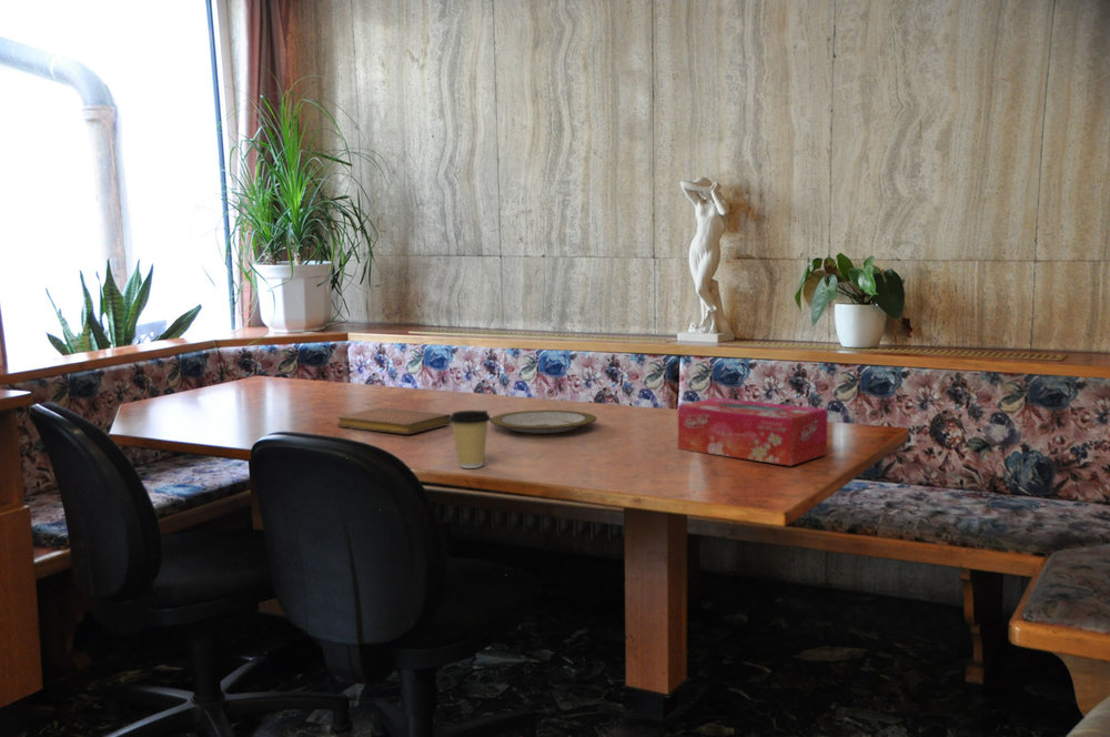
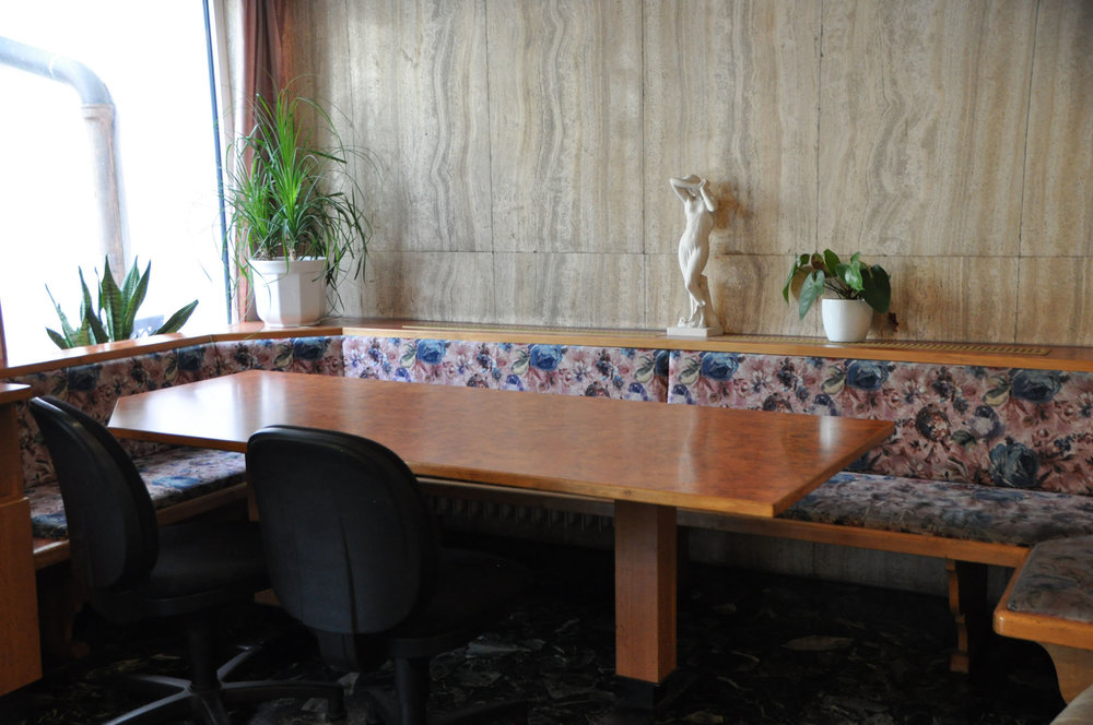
- tissue box (750, 428)
- notebook (394, 420)
- coffee cup (470, 437)
- plate (543, 423)
